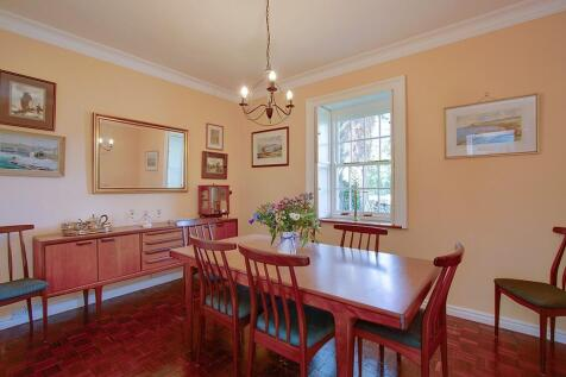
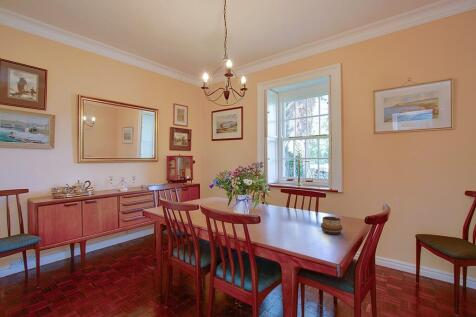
+ decorative bowl (331, 225)
